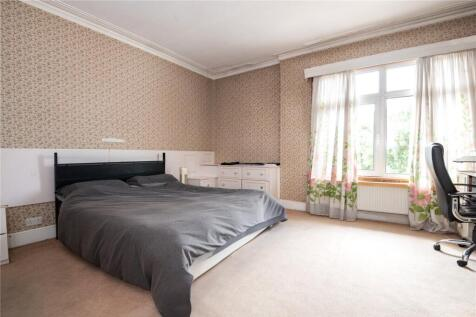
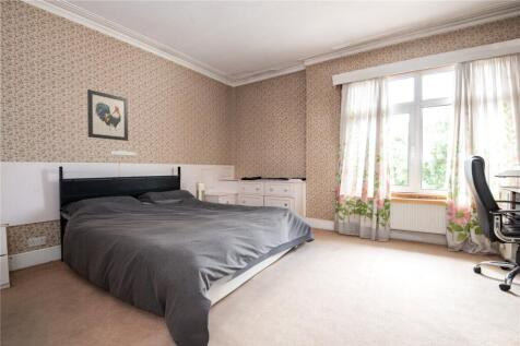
+ wall art (108, 117)
